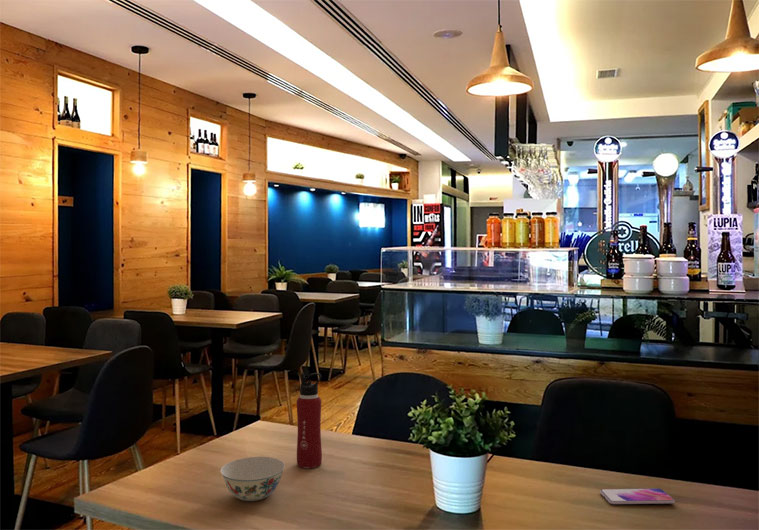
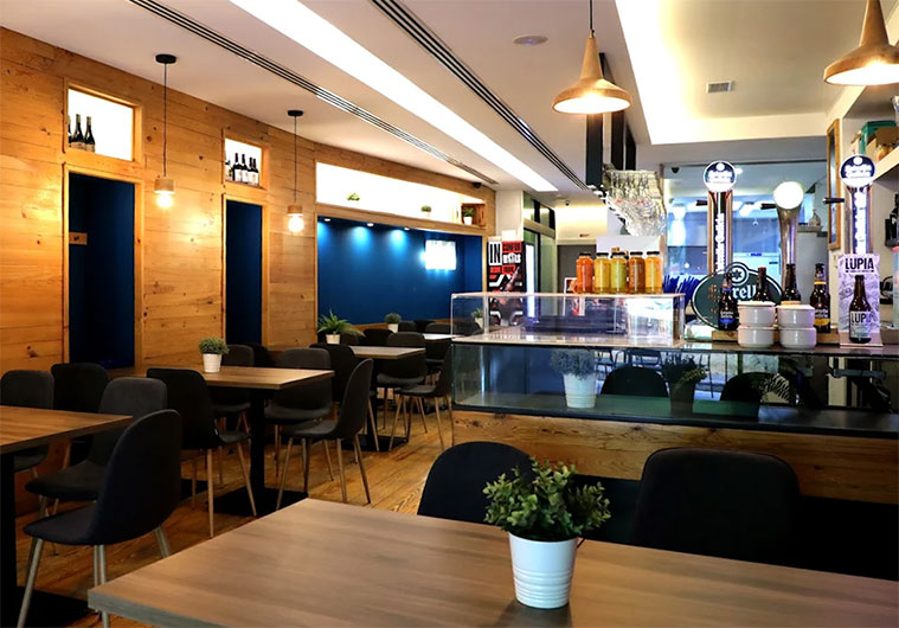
- chinaware (253, 481)
- smartphone (636, 496)
- water bottle (309, 418)
